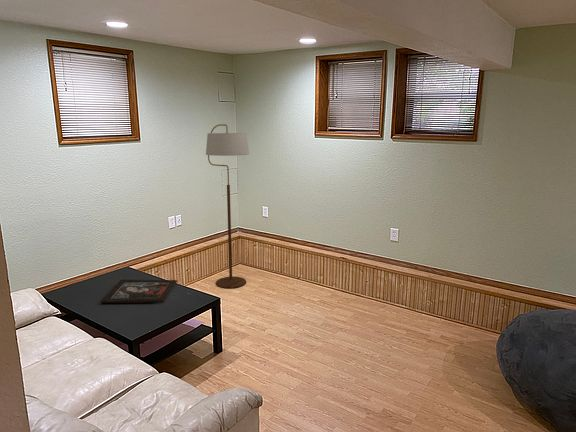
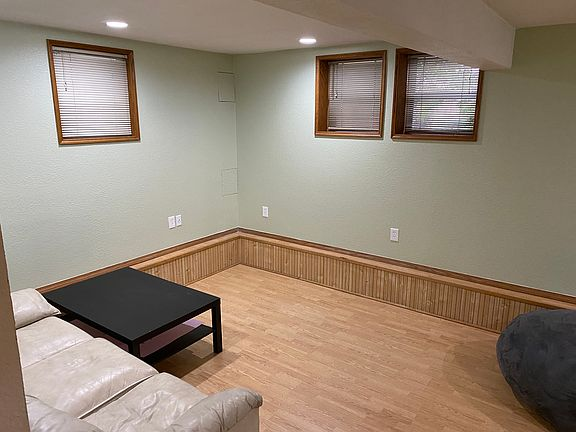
- religious icon (140, 290)
- floor lamp (227, 206)
